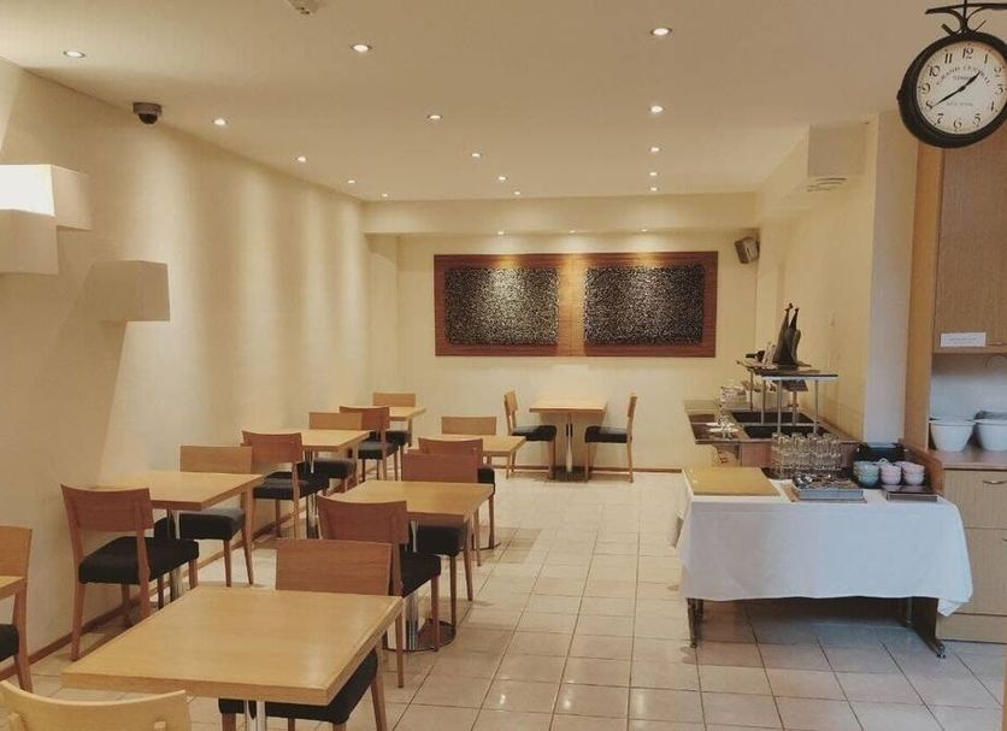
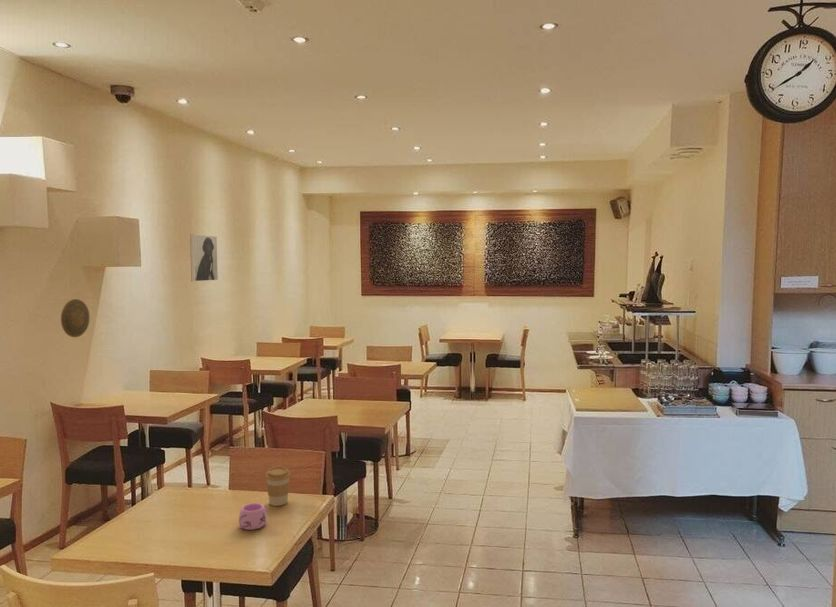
+ decorative plate (77, 318)
+ coffee cup (278, 485)
+ mug (255, 514)
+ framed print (204, 258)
